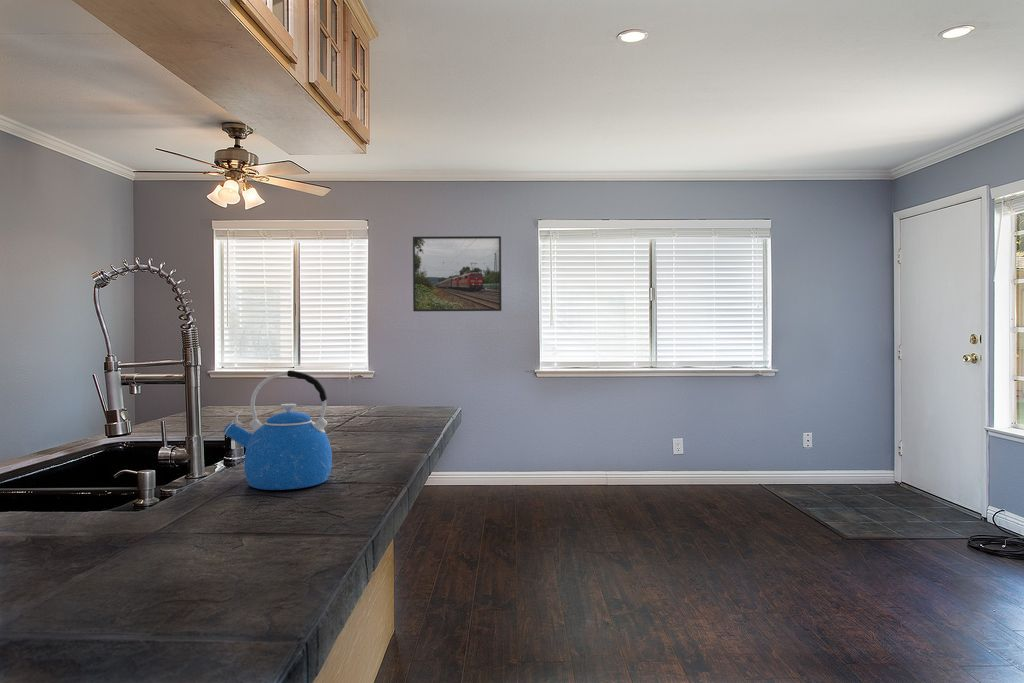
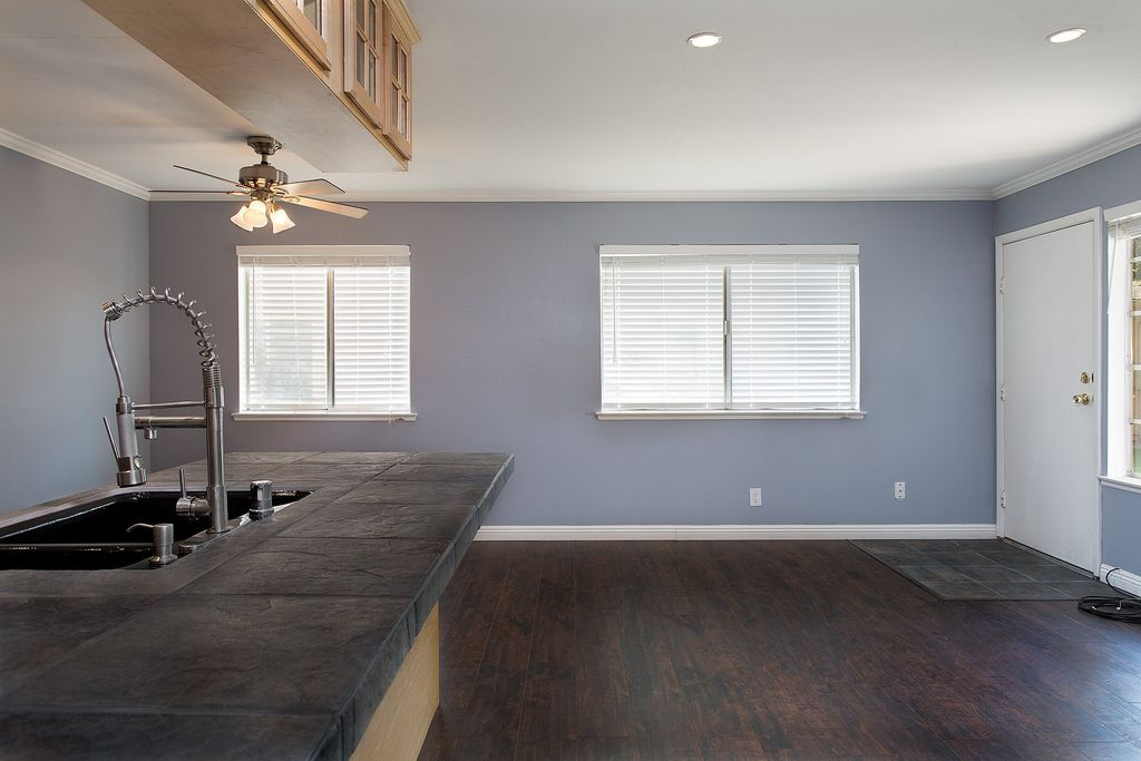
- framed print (457, 273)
- kettle (278, 426)
